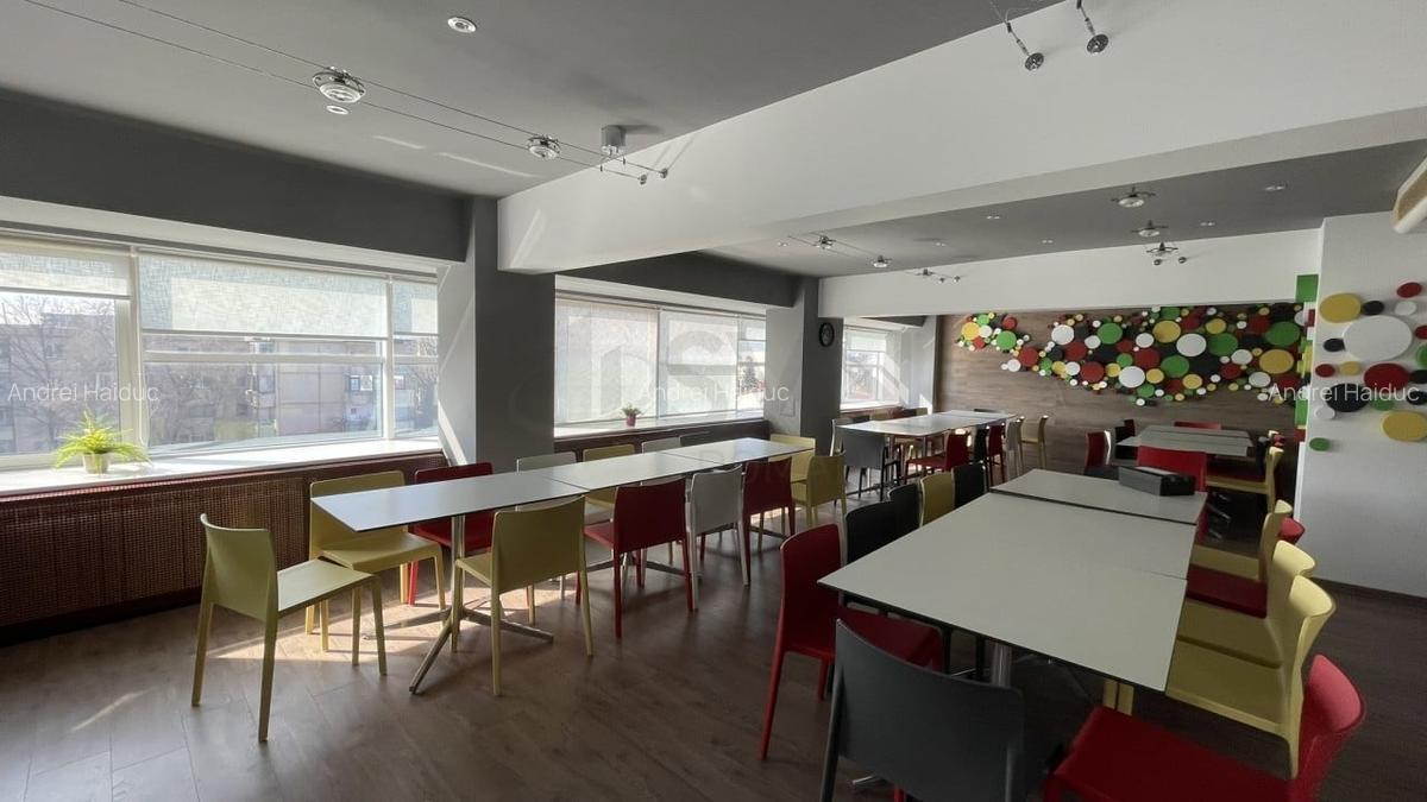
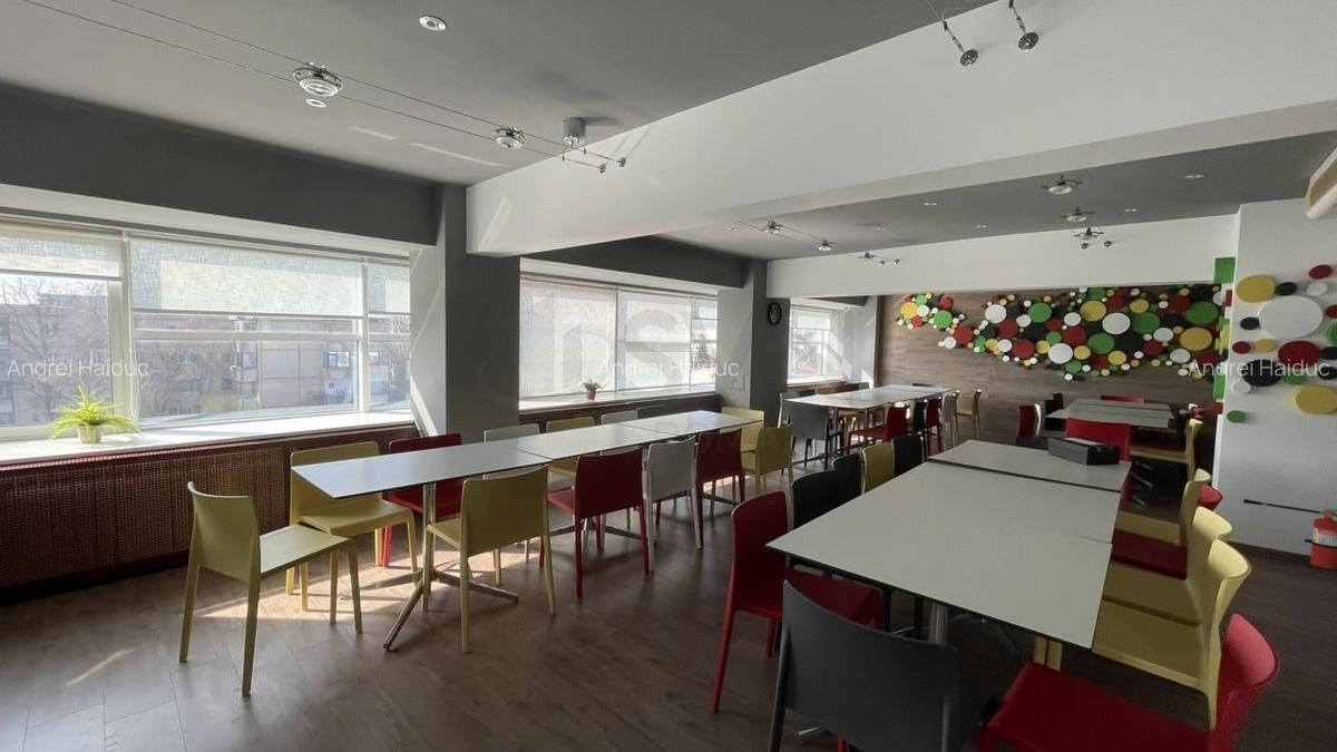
+ fire extinguisher (1305, 539)
